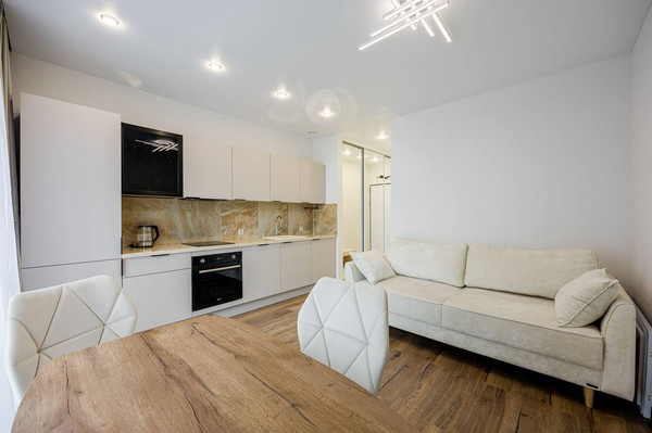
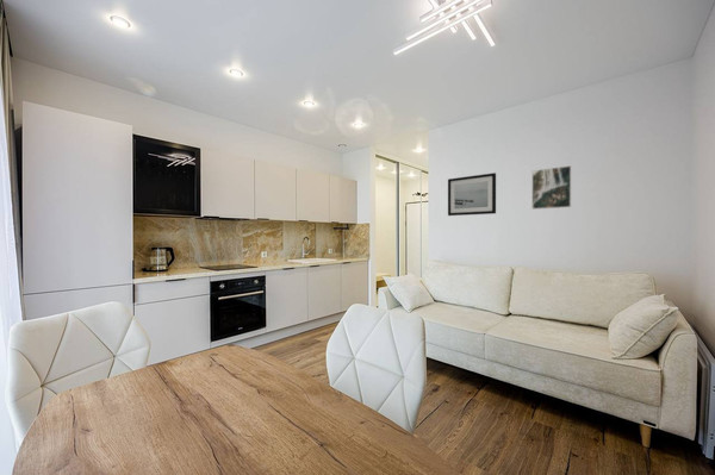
+ wall art (471, 195)
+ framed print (551, 188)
